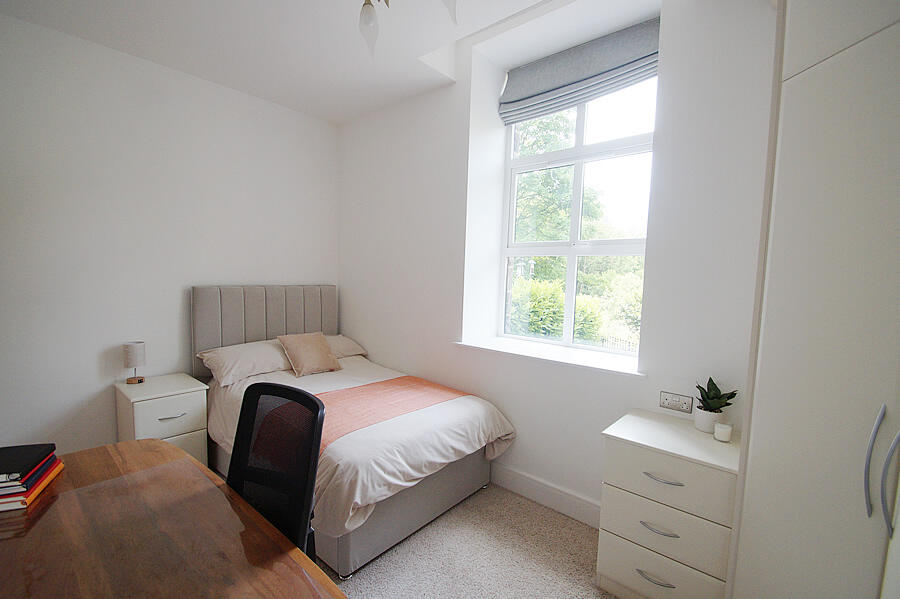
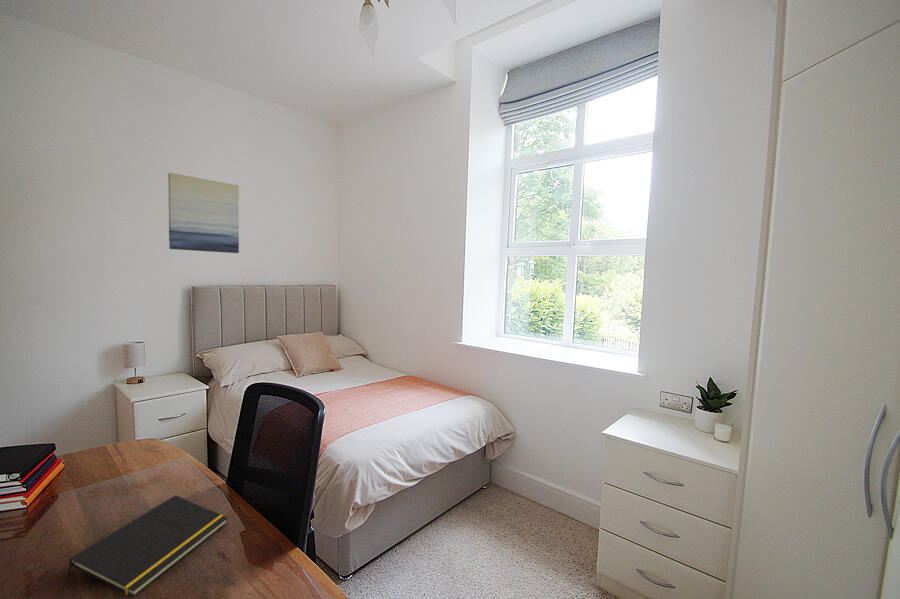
+ wall art (205, 215)
+ notepad (157, 538)
